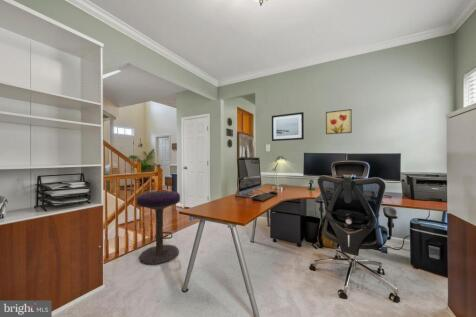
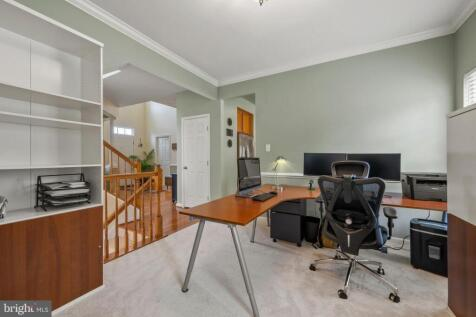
- wall art (287, 127)
- wall art (338, 122)
- stool (159, 223)
